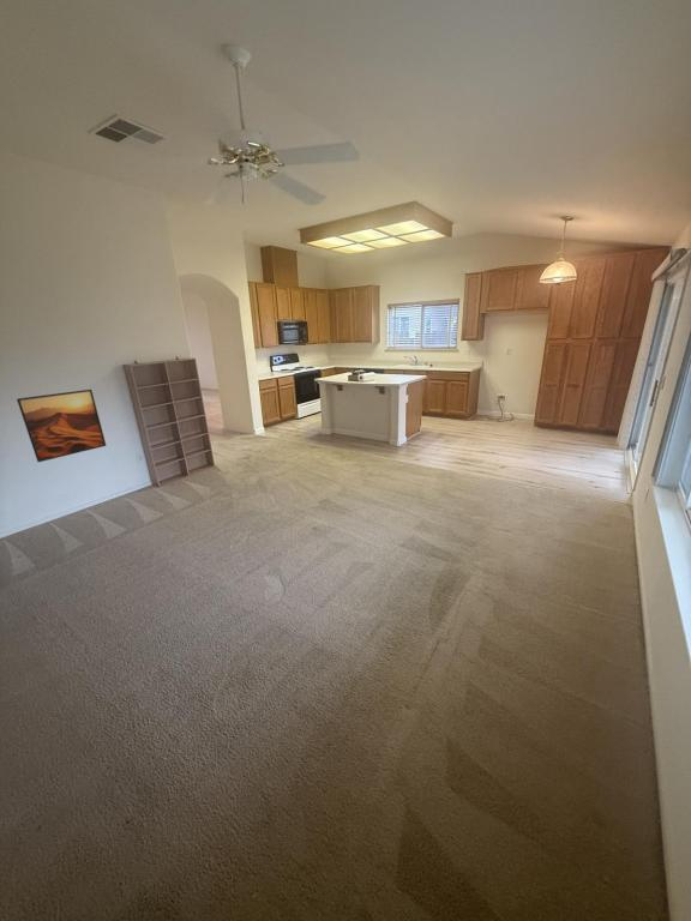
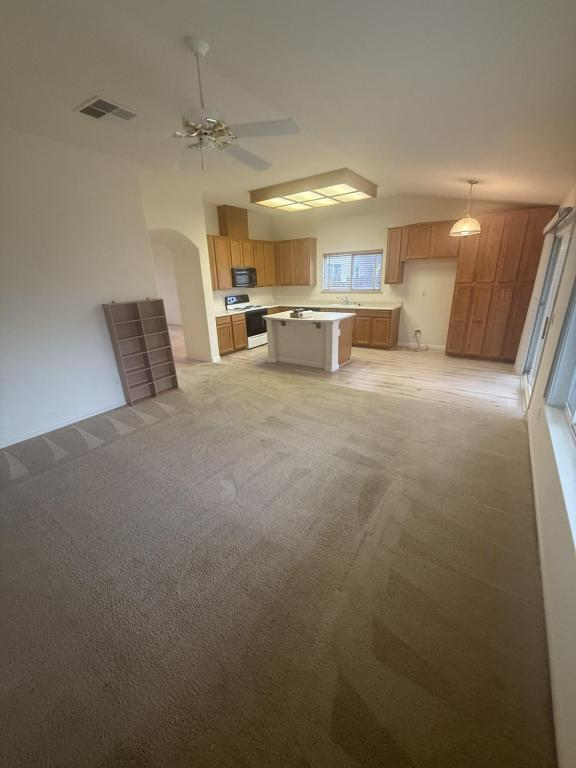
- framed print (65, 423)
